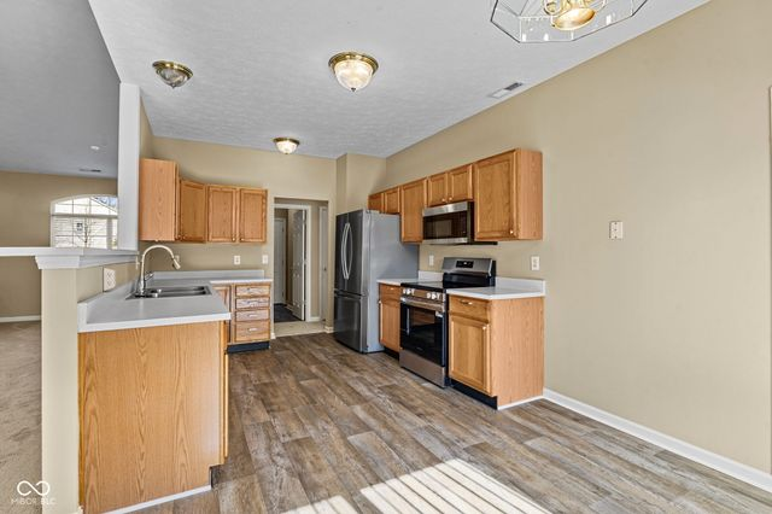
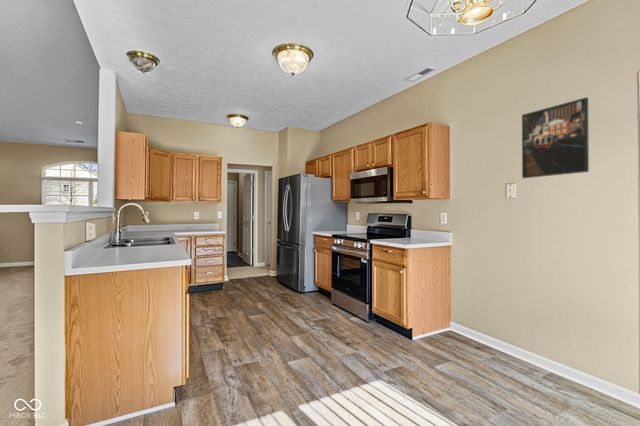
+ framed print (552, 141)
